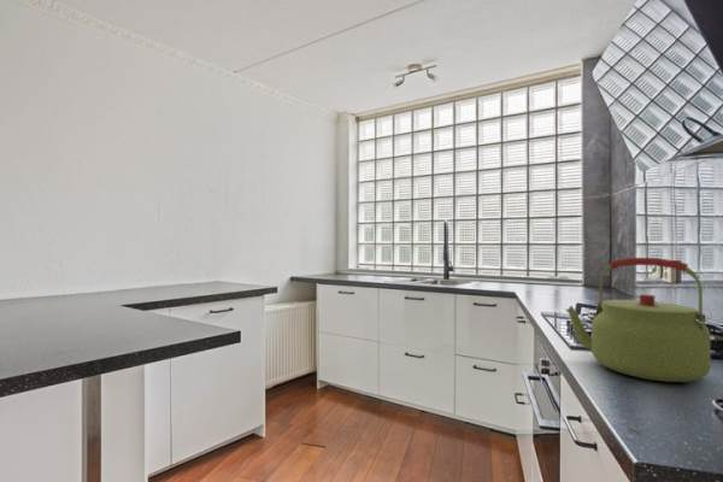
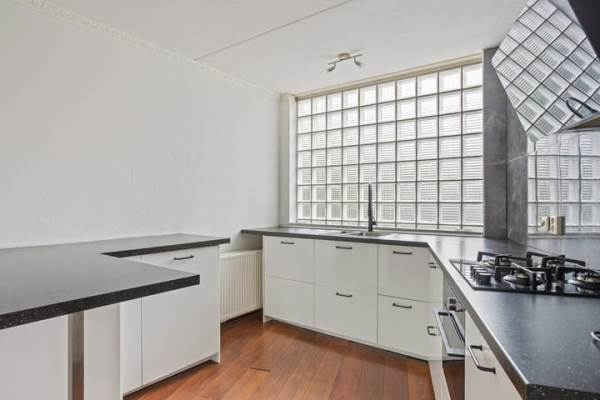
- kettle (629, 311)
